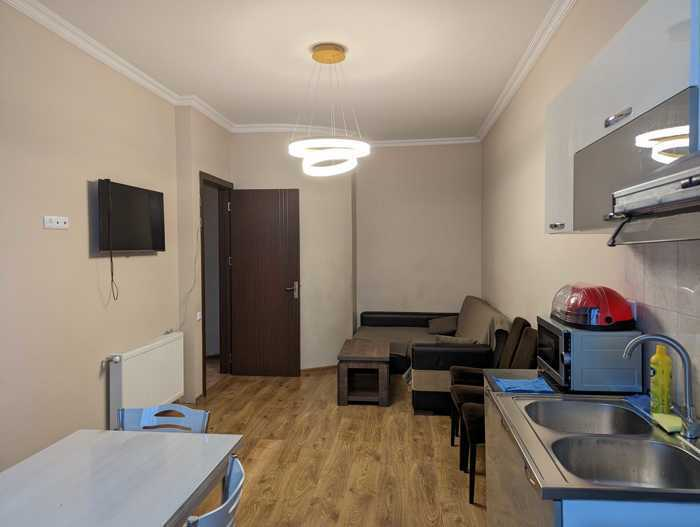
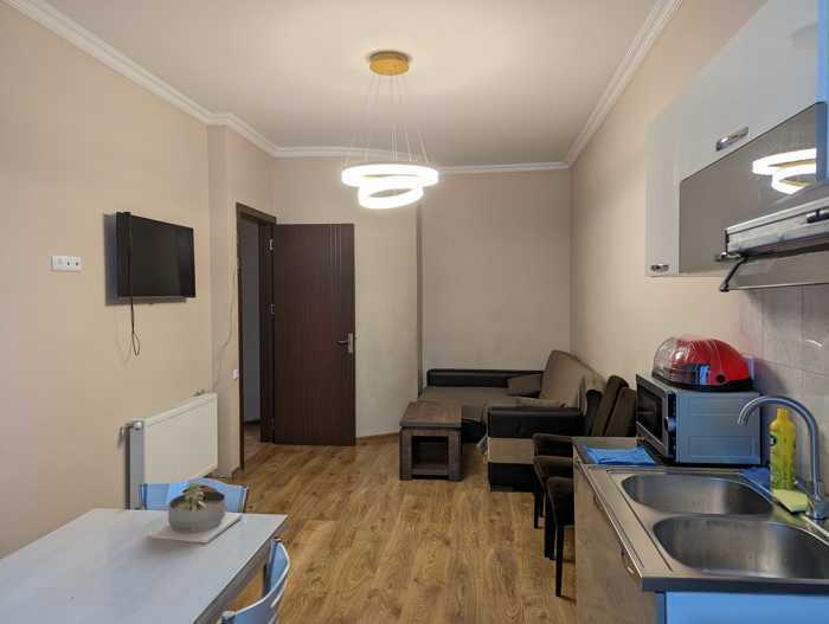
+ succulent planter (197, 503)
